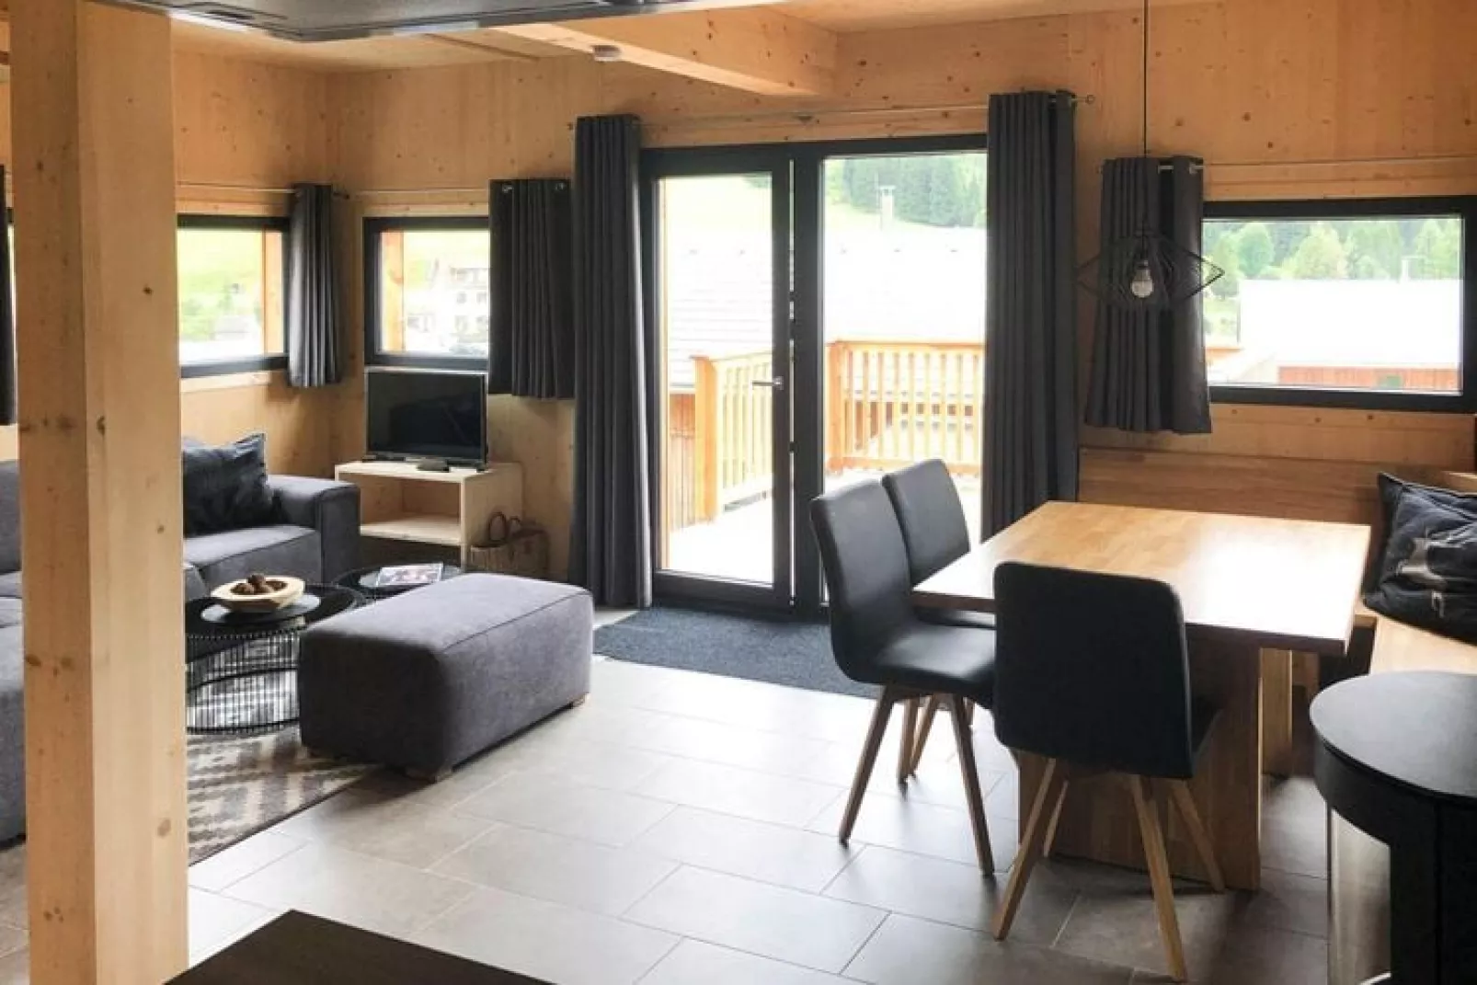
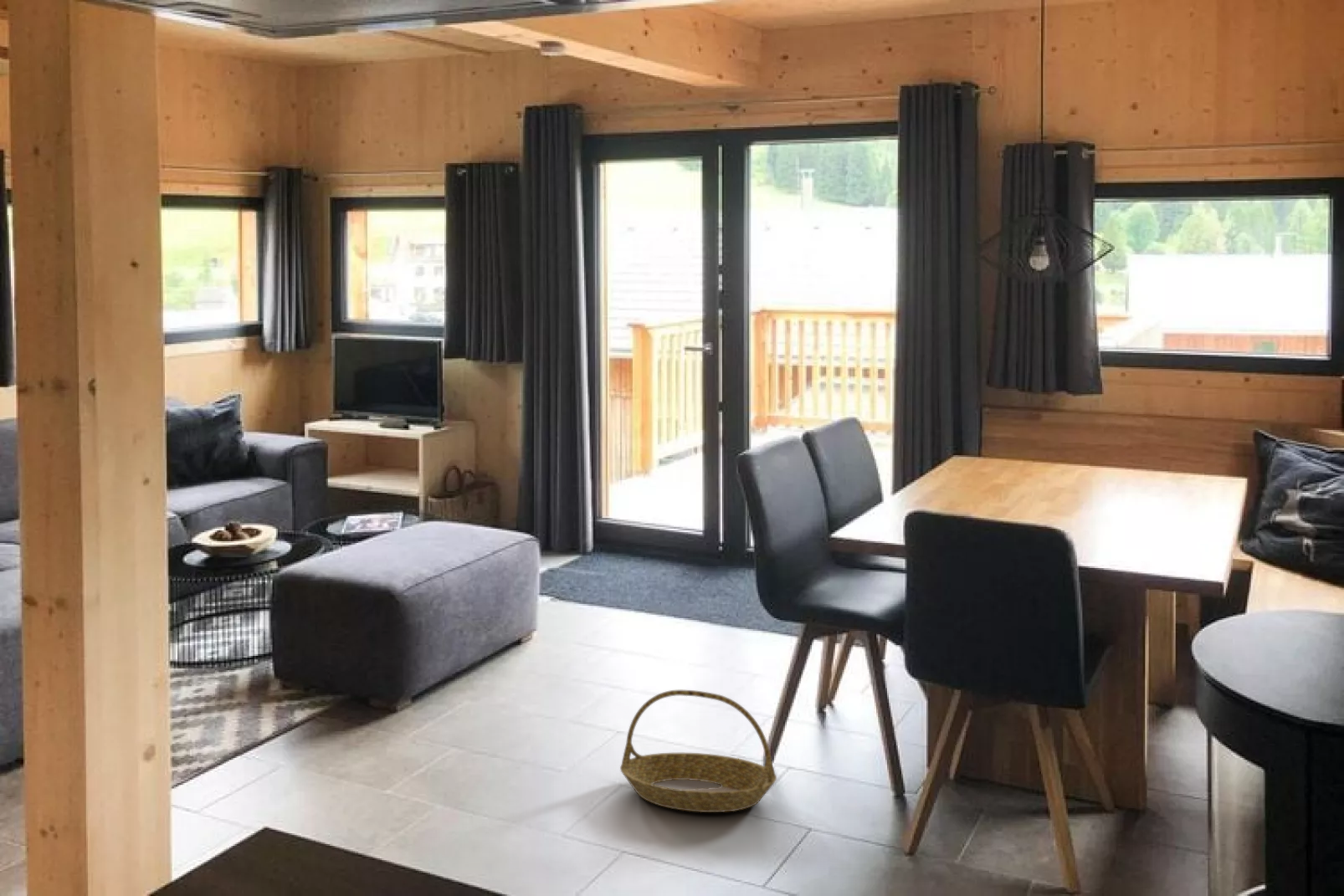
+ basket (697, 753)
